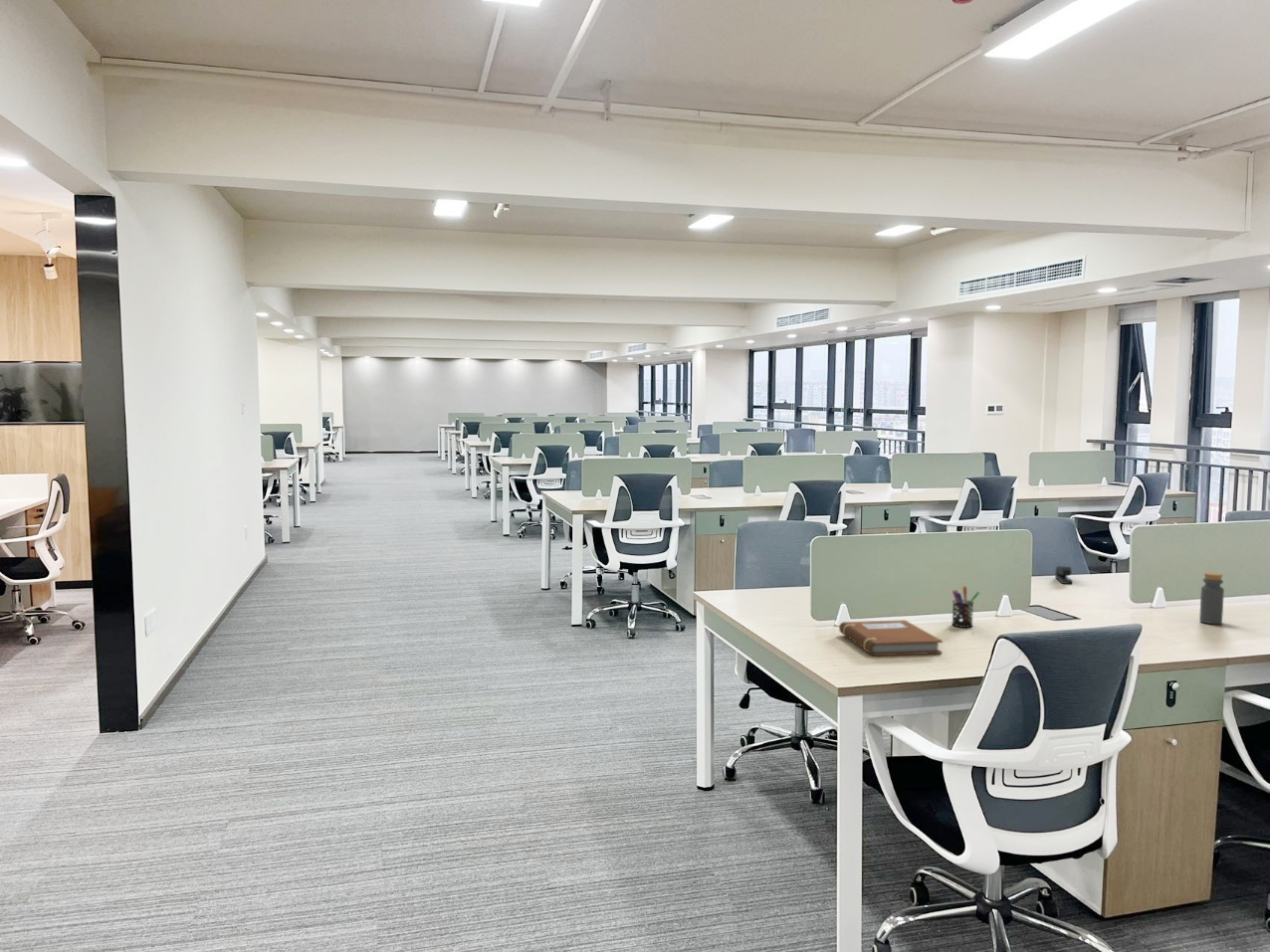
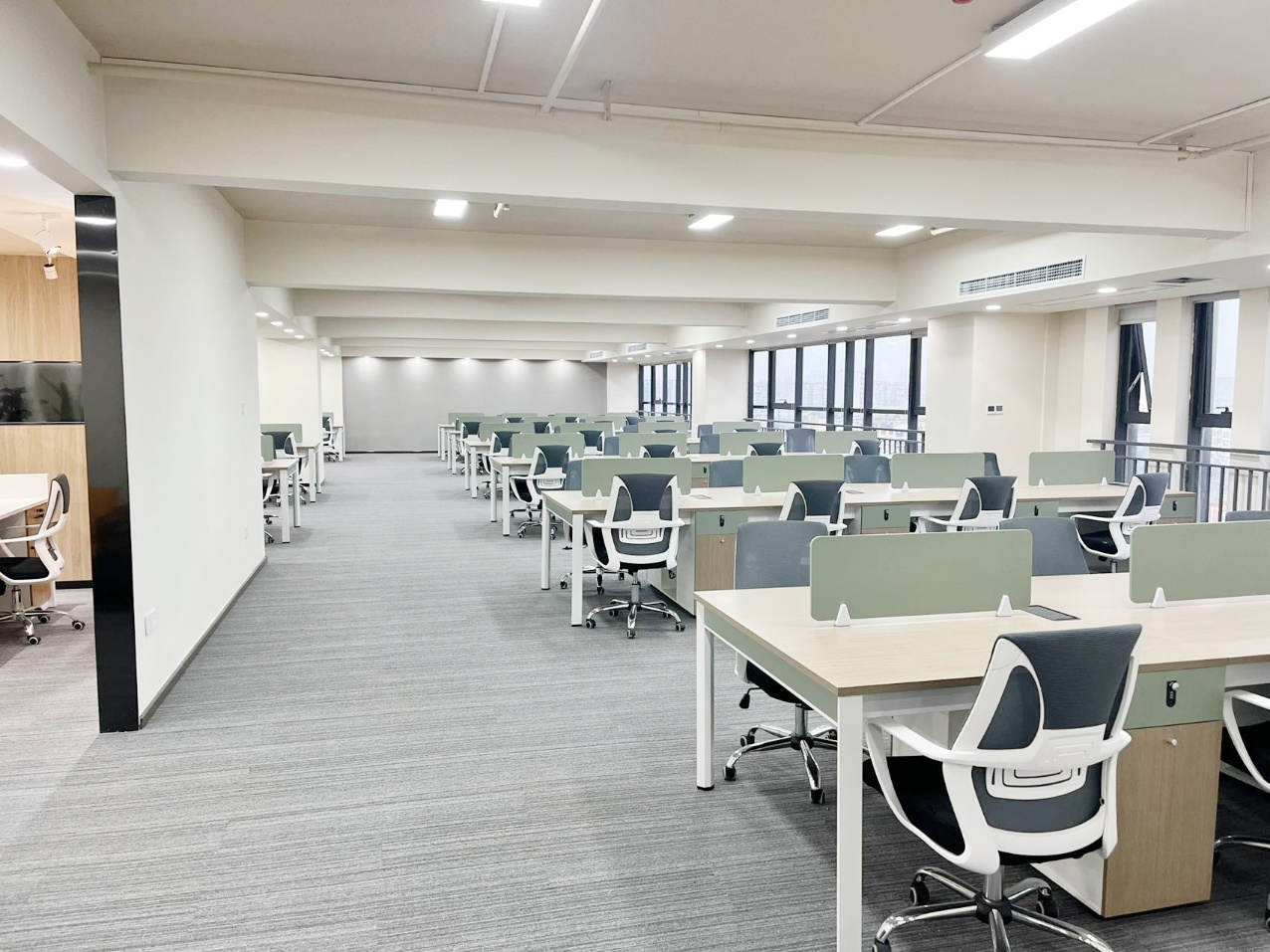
- stapler (1063, 572)
- pen holder (965, 605)
- notebook (887, 636)
- bottle (1211, 597)
